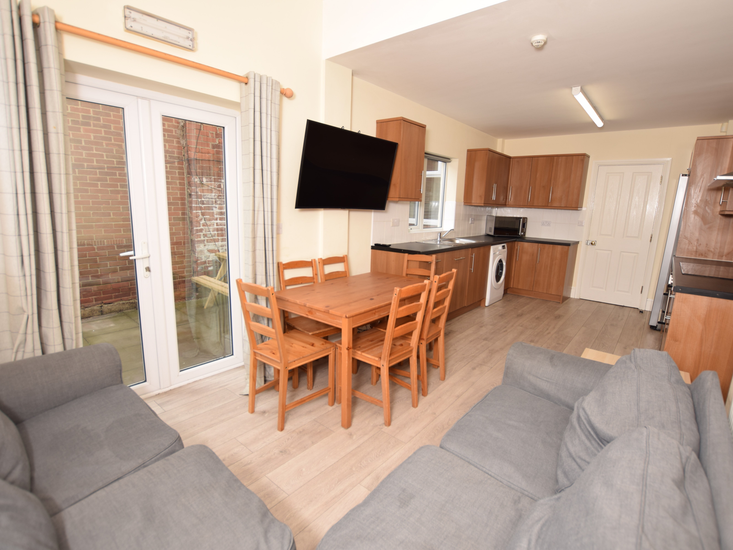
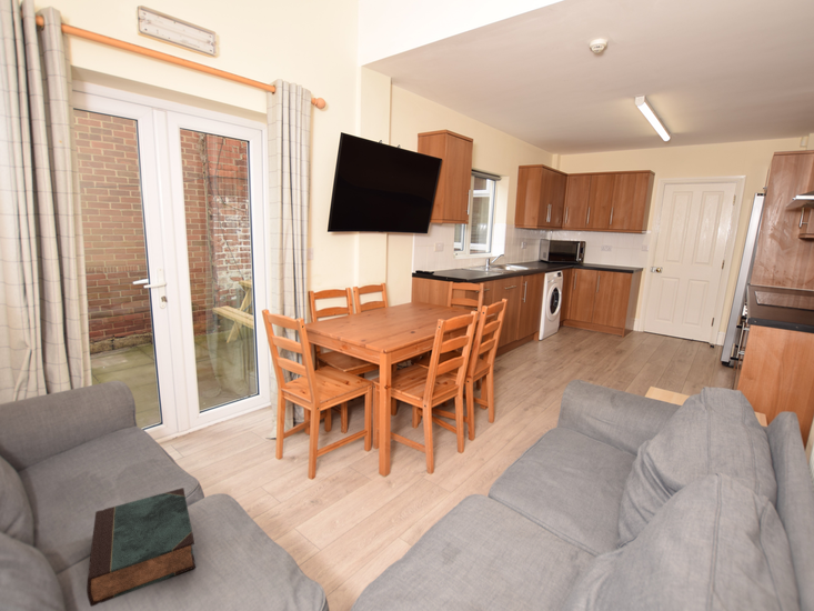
+ book (142, 539)
